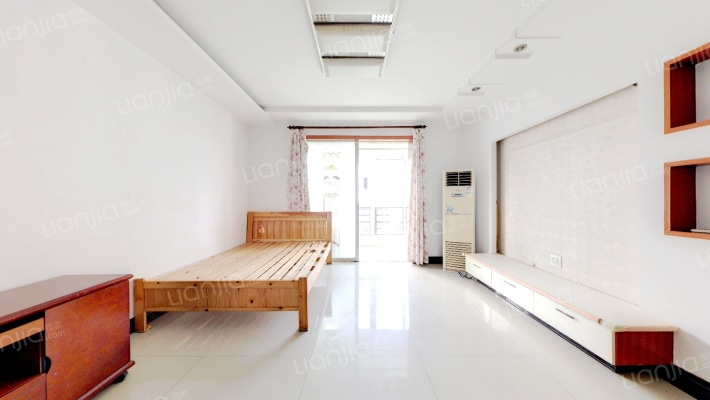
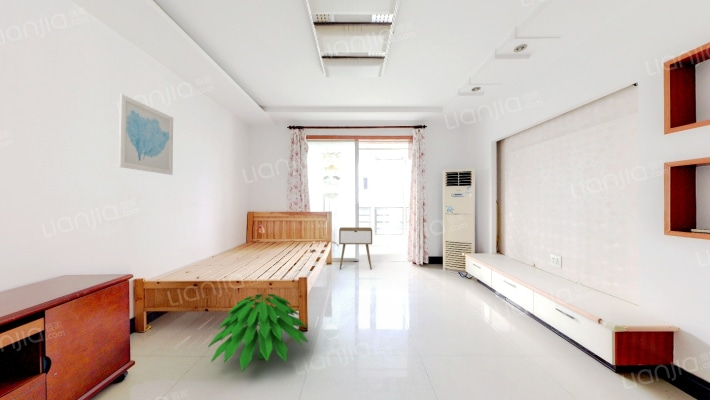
+ indoor plant (261, 322)
+ nightstand (355, 243)
+ wall art (149, 139)
